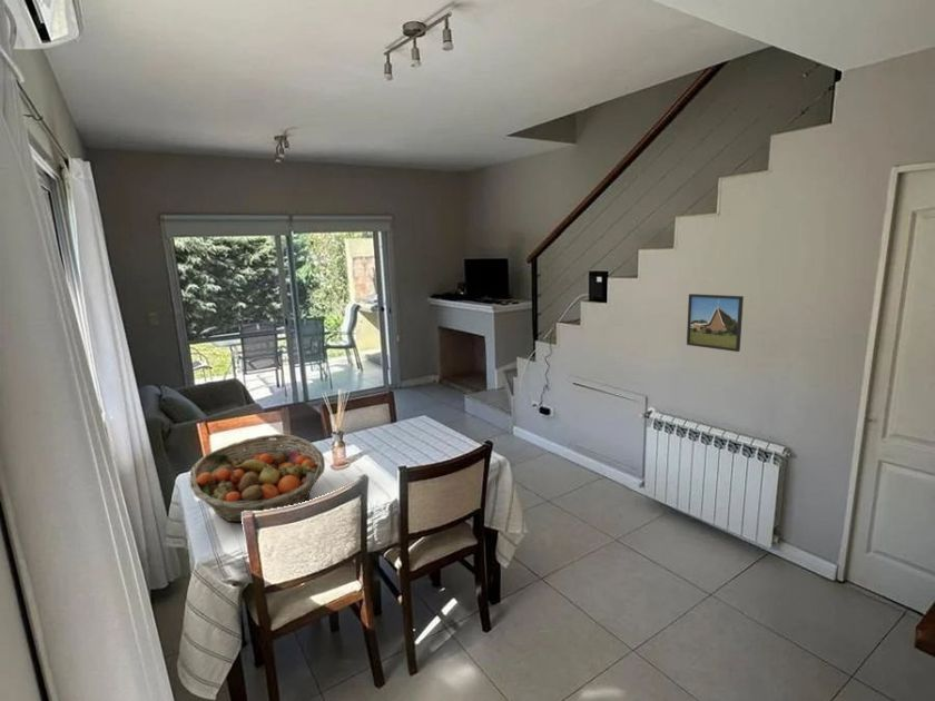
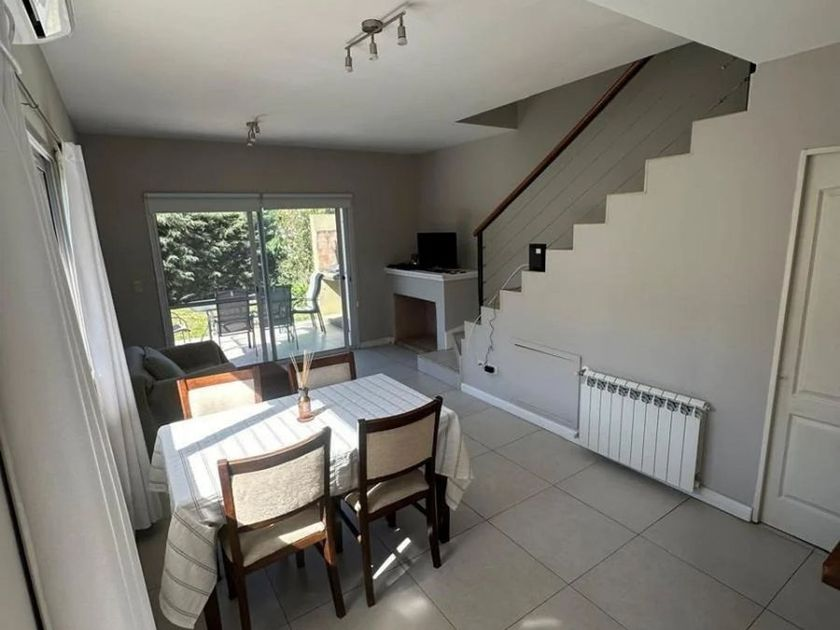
- fruit basket (260, 476)
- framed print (713, 322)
